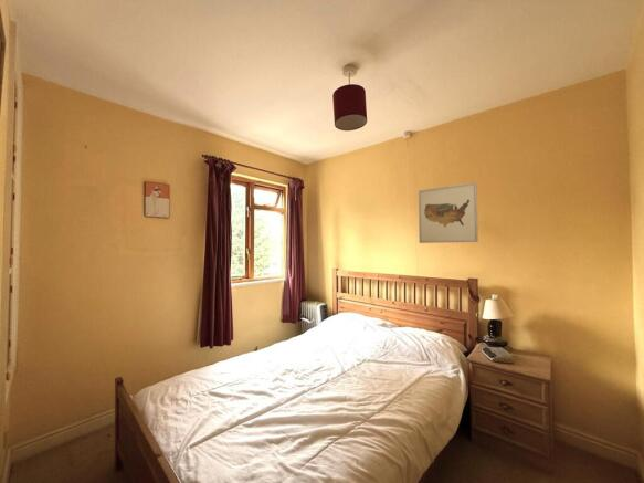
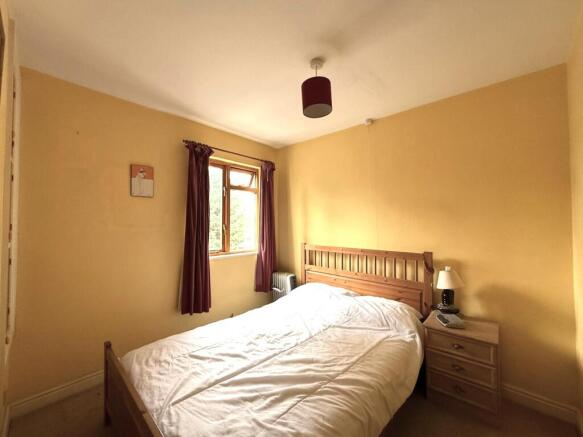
- wall art (445, 214)
